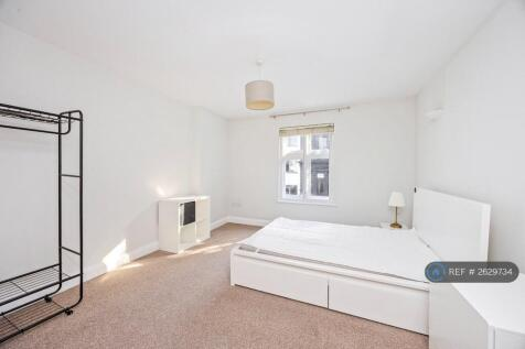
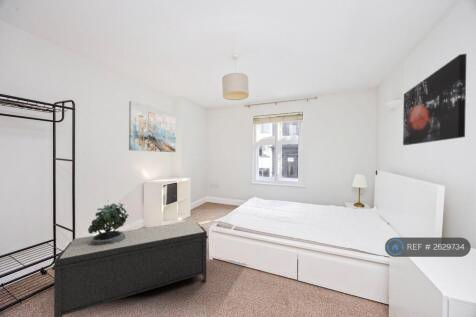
+ bench (142, 261)
+ potted plant (109, 220)
+ wall art (155, 130)
+ wall art (427, 110)
